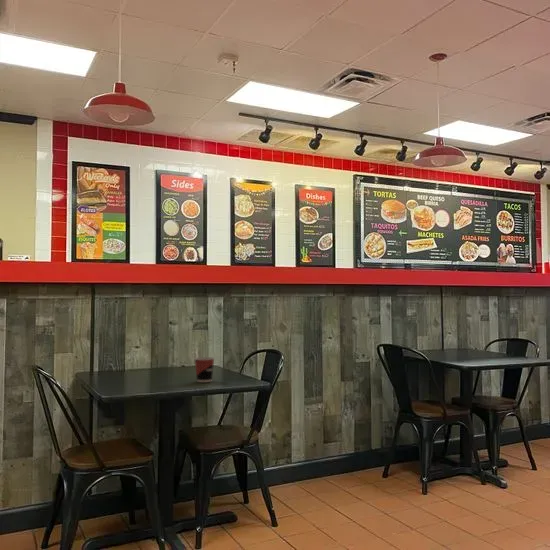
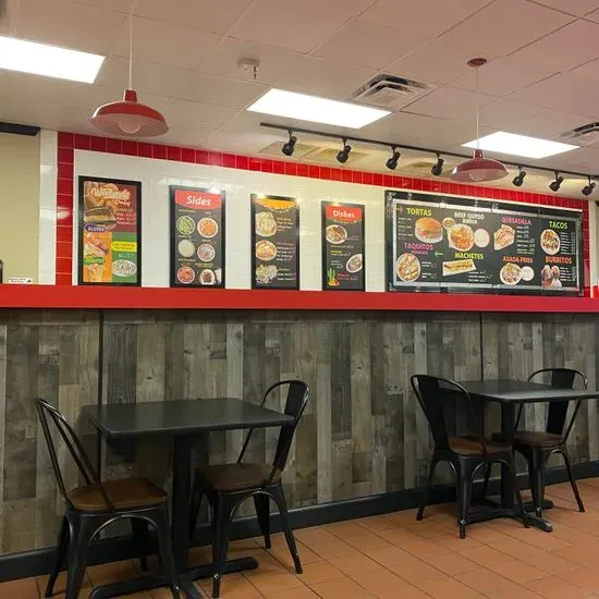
- cup (204, 369)
